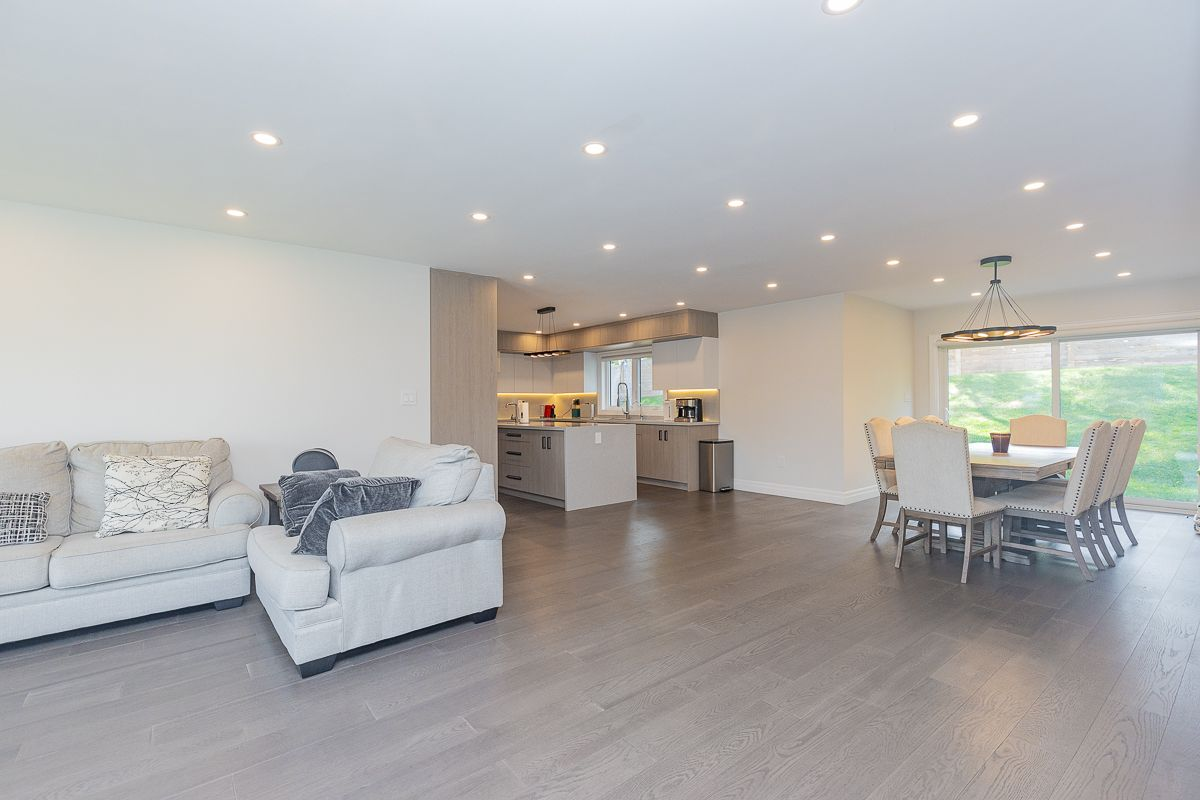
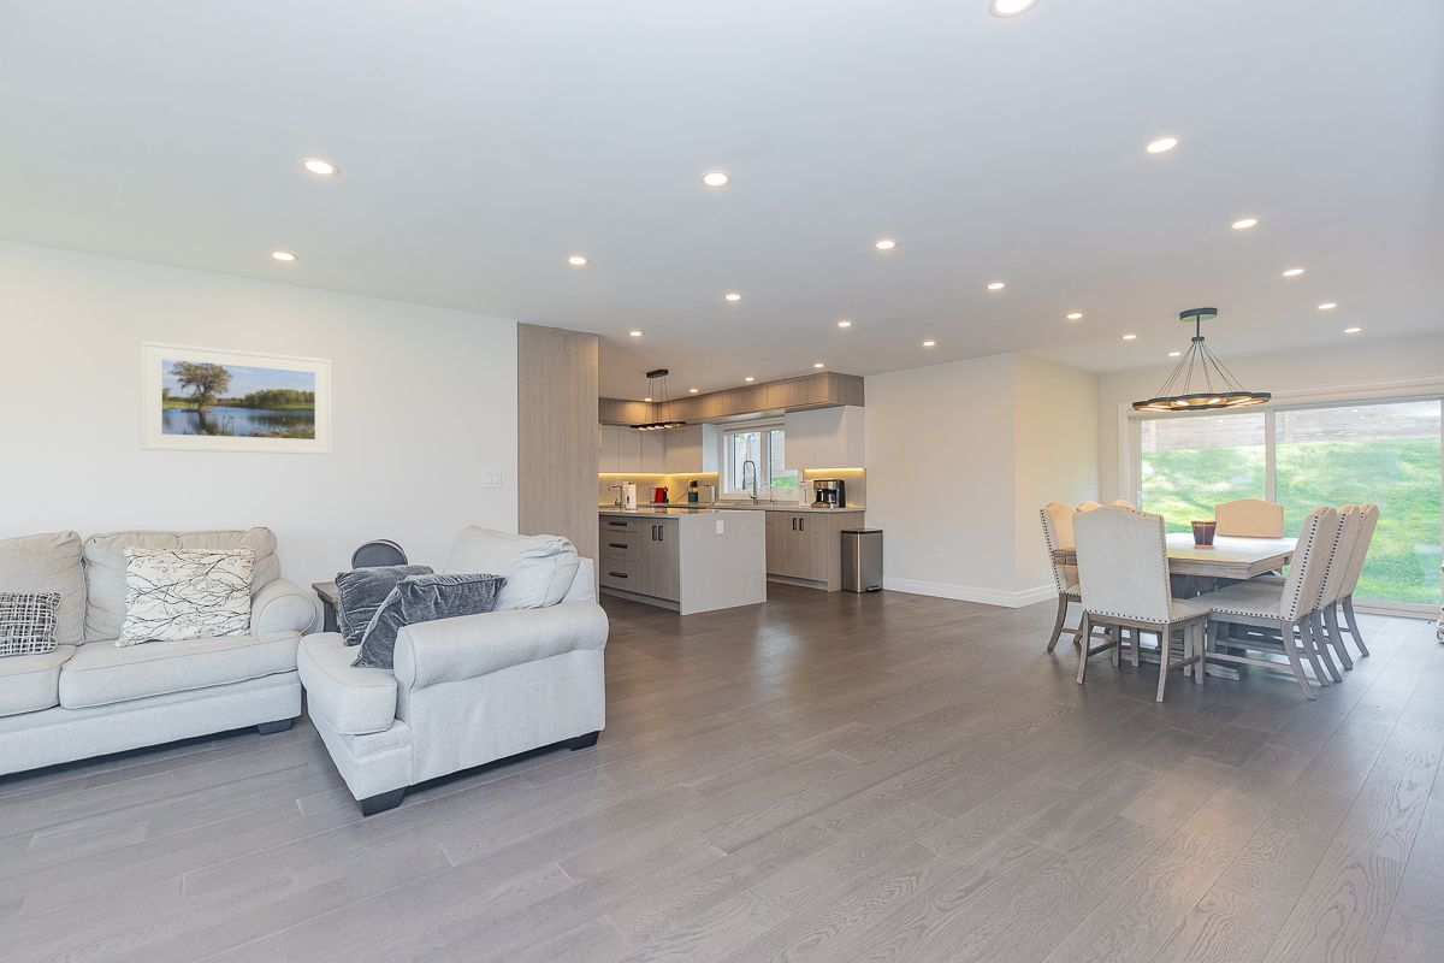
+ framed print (242, 401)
